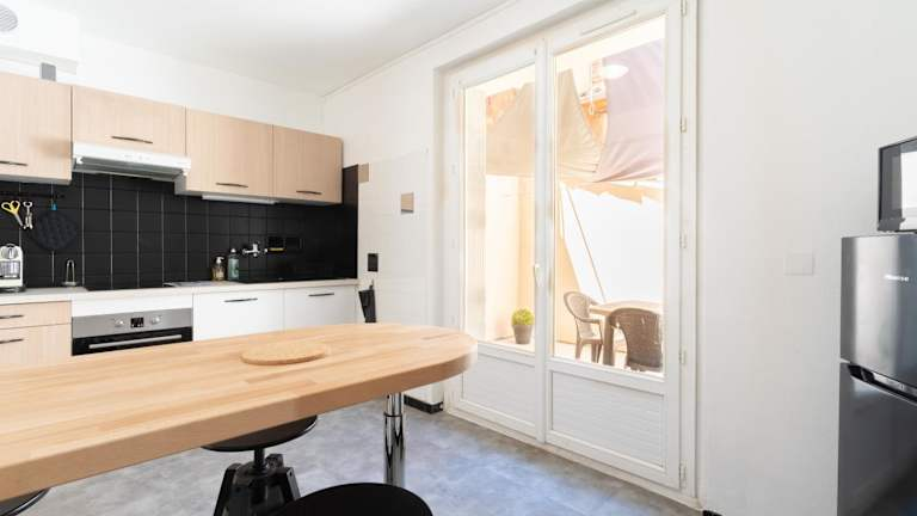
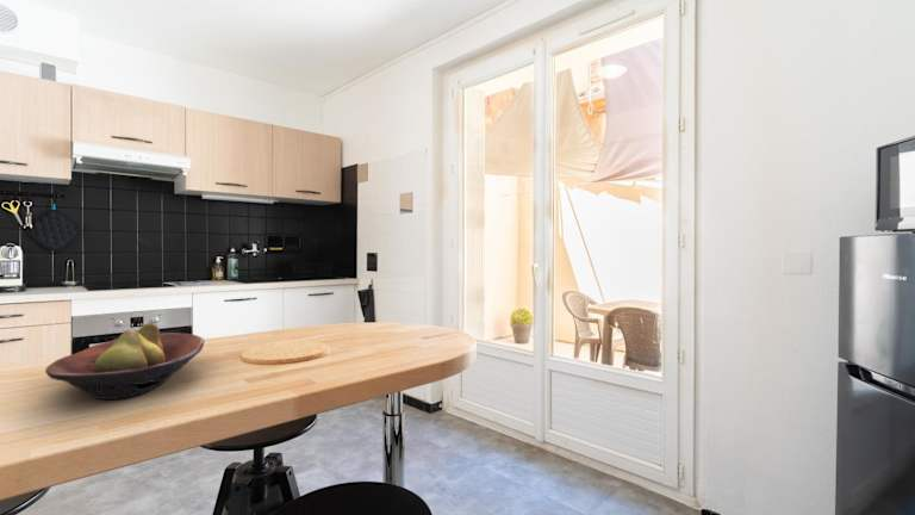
+ fruit bowl (136, 353)
